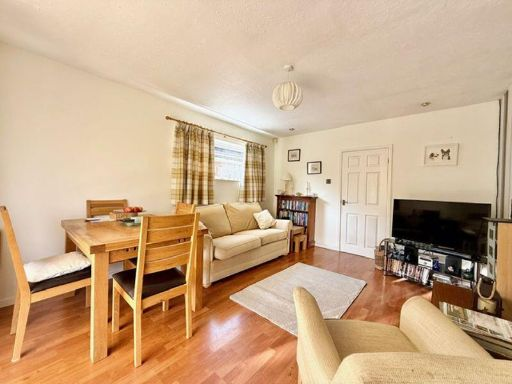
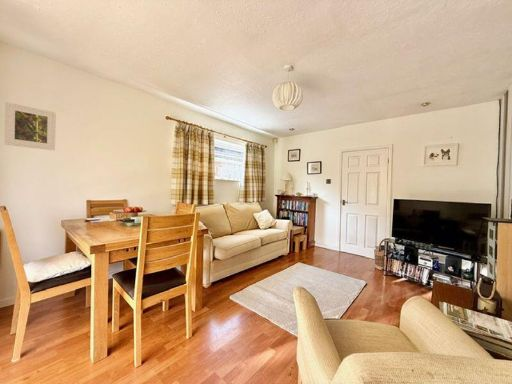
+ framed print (31, 127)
